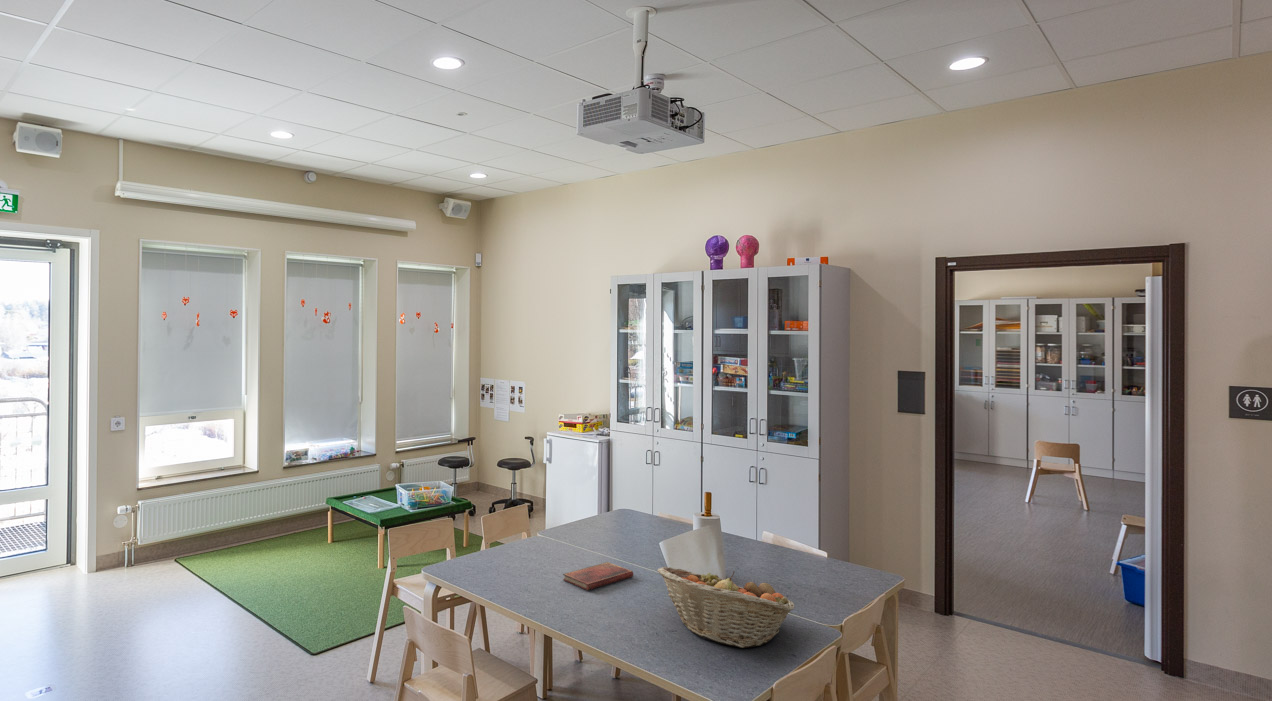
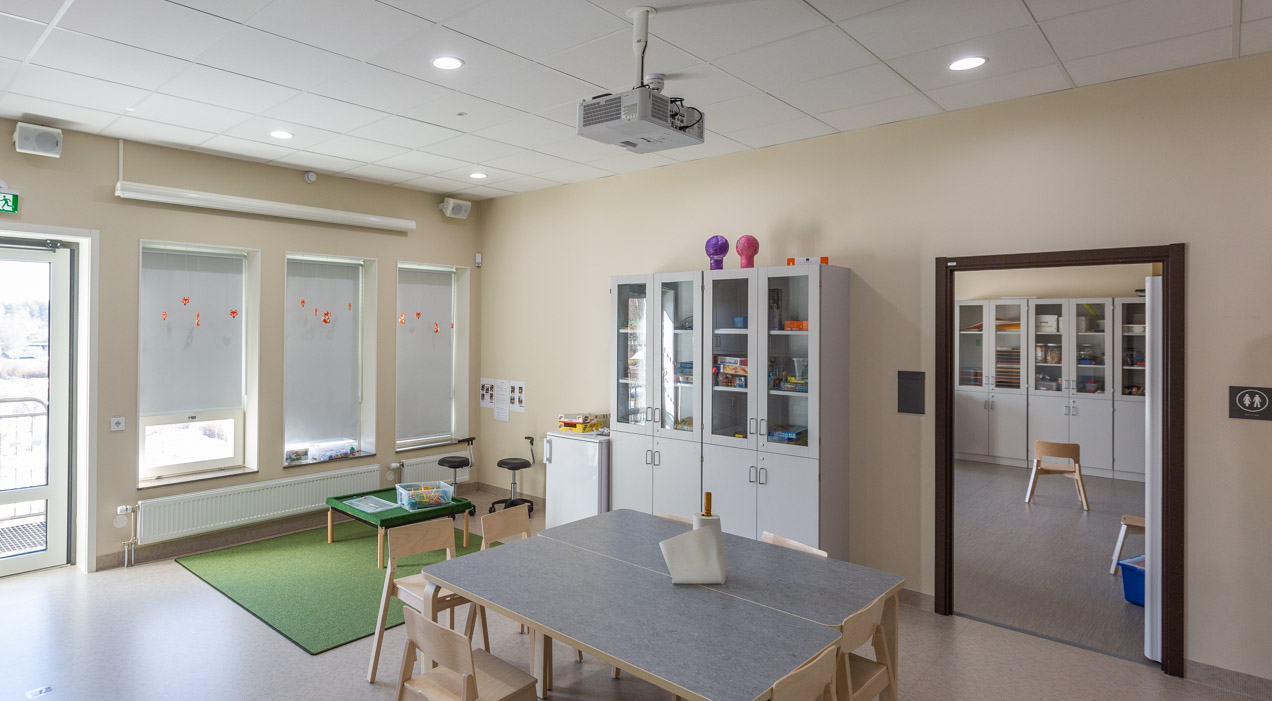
- fruit basket (723, 598)
- diary (598, 575)
